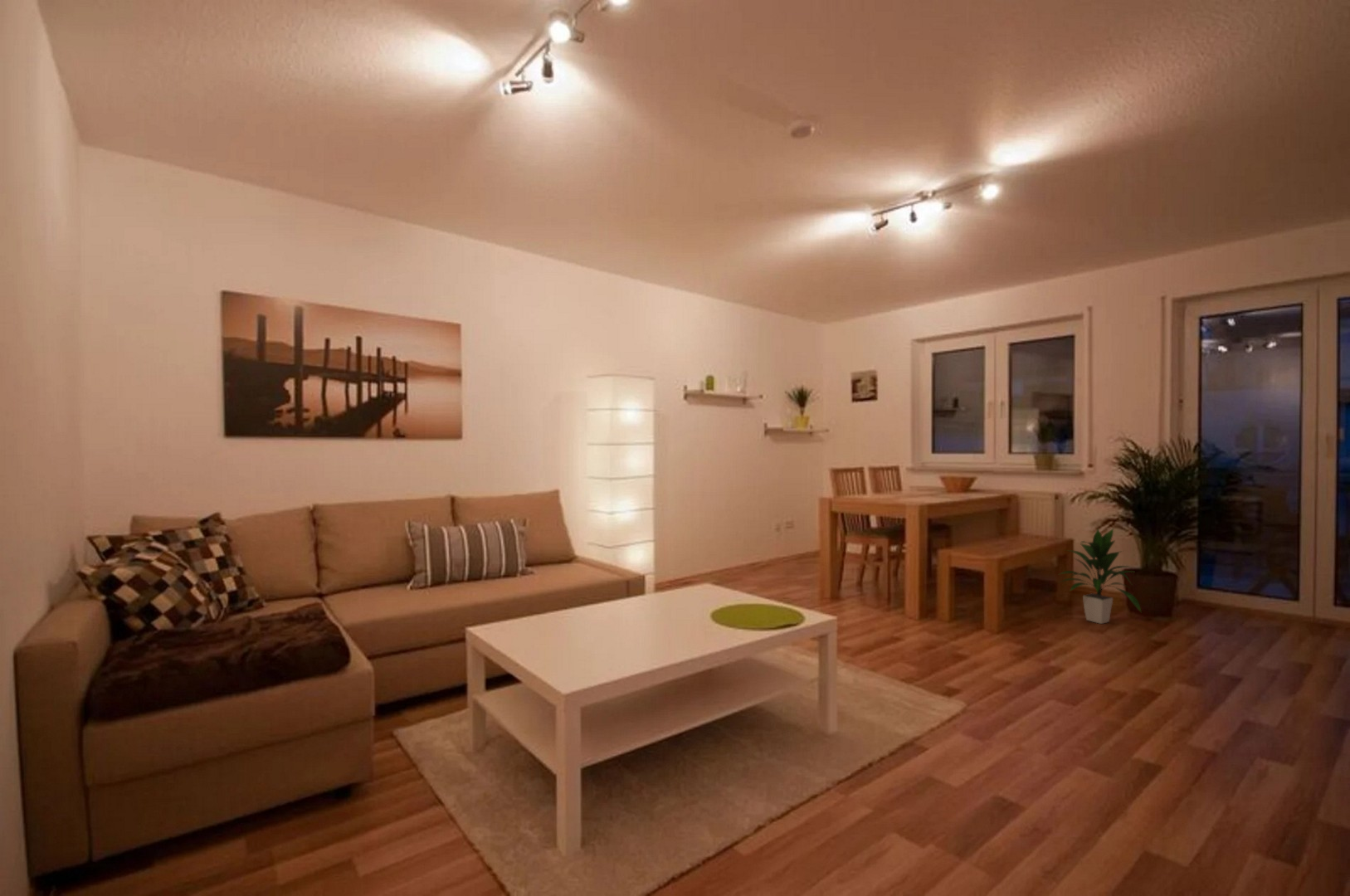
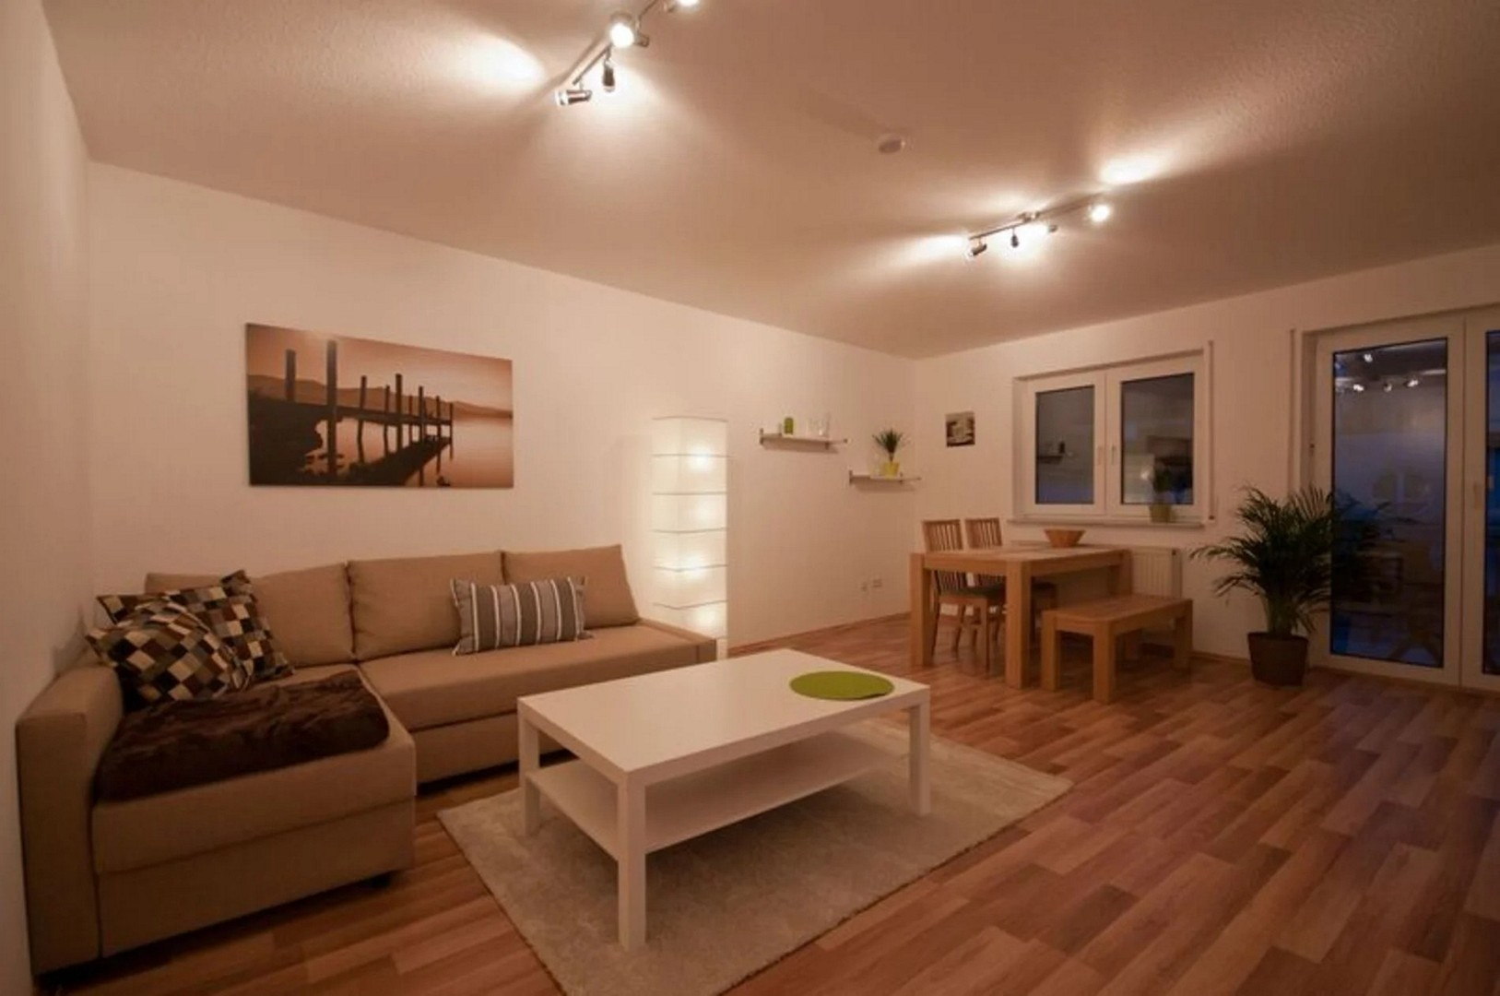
- indoor plant (1099, 576)
